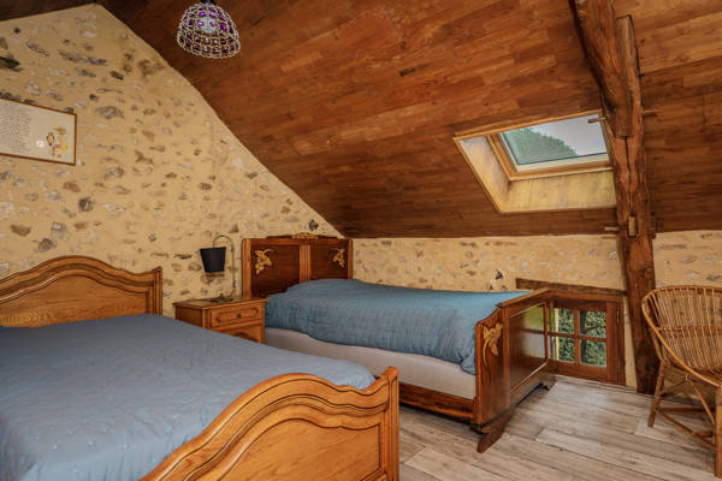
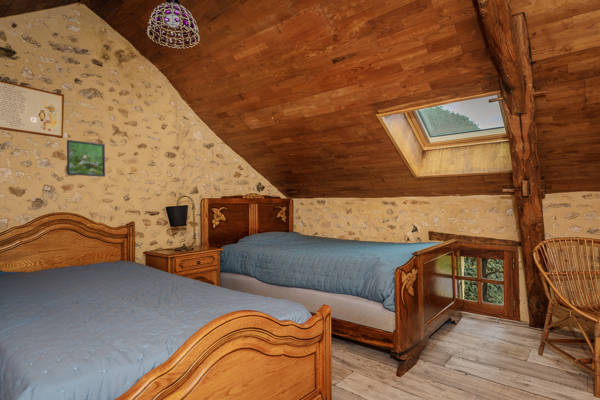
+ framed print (86, 158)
